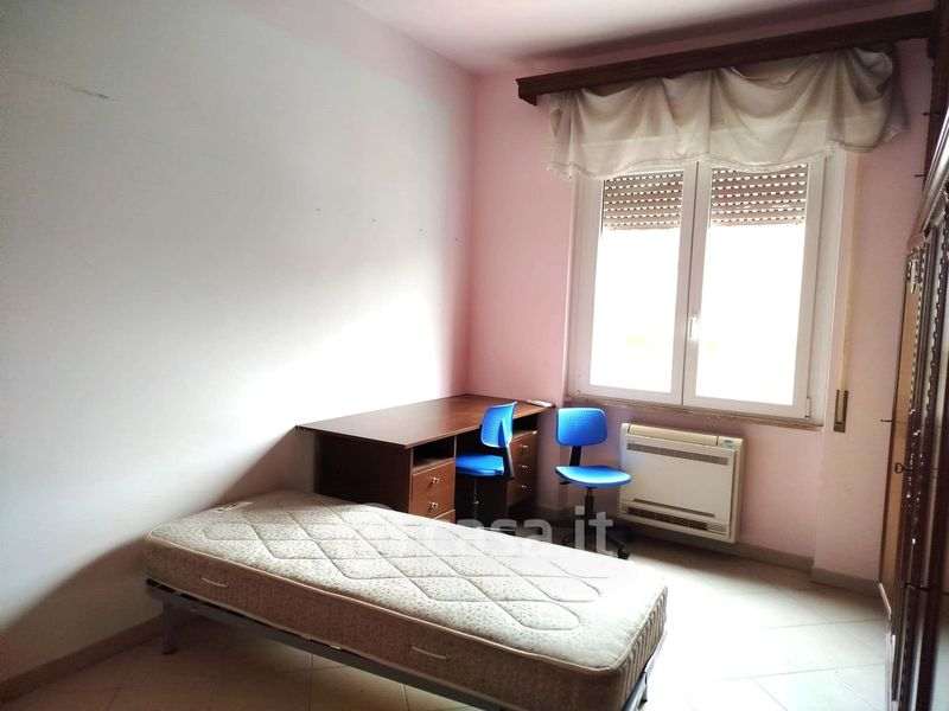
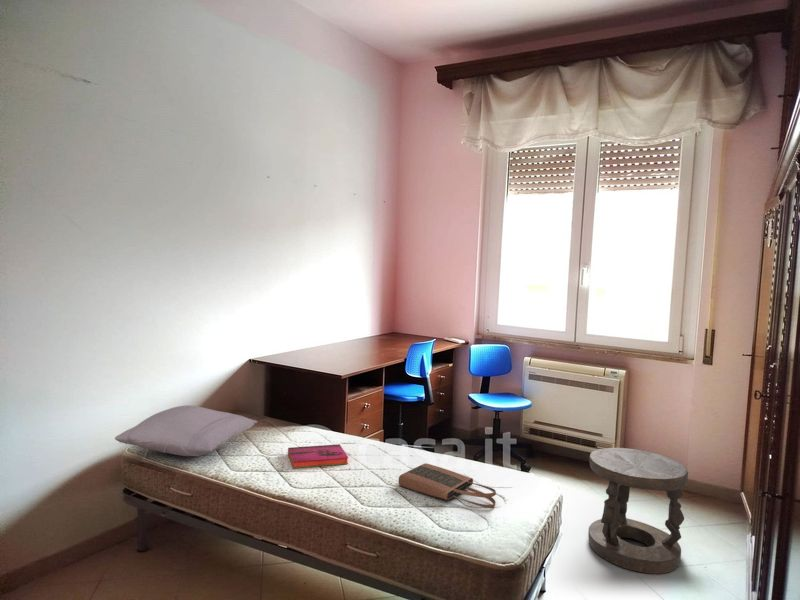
+ tote bag (450, 484)
+ stool (627, 501)
+ pillow (192, 430)
+ hardback book (317, 455)
